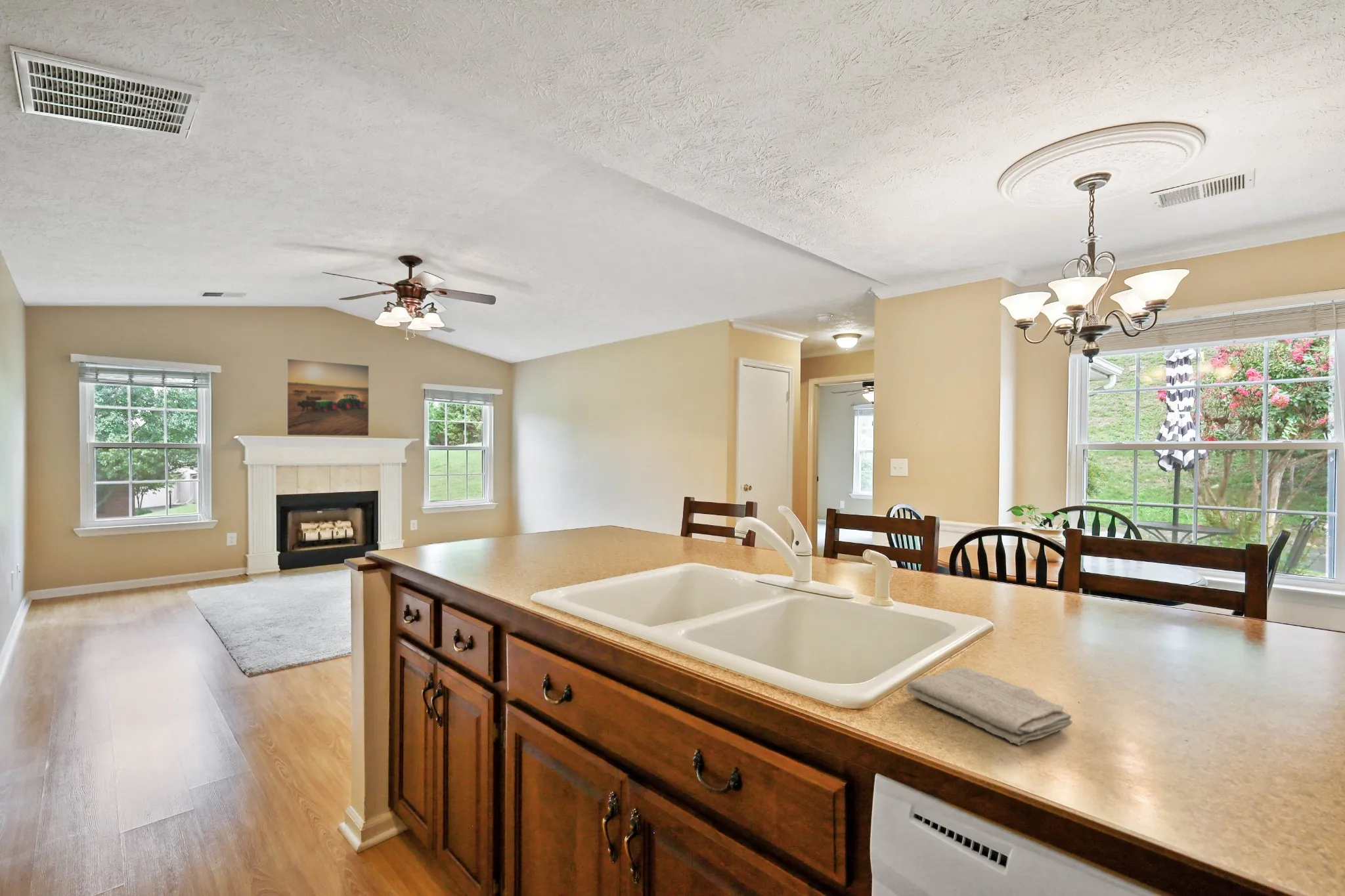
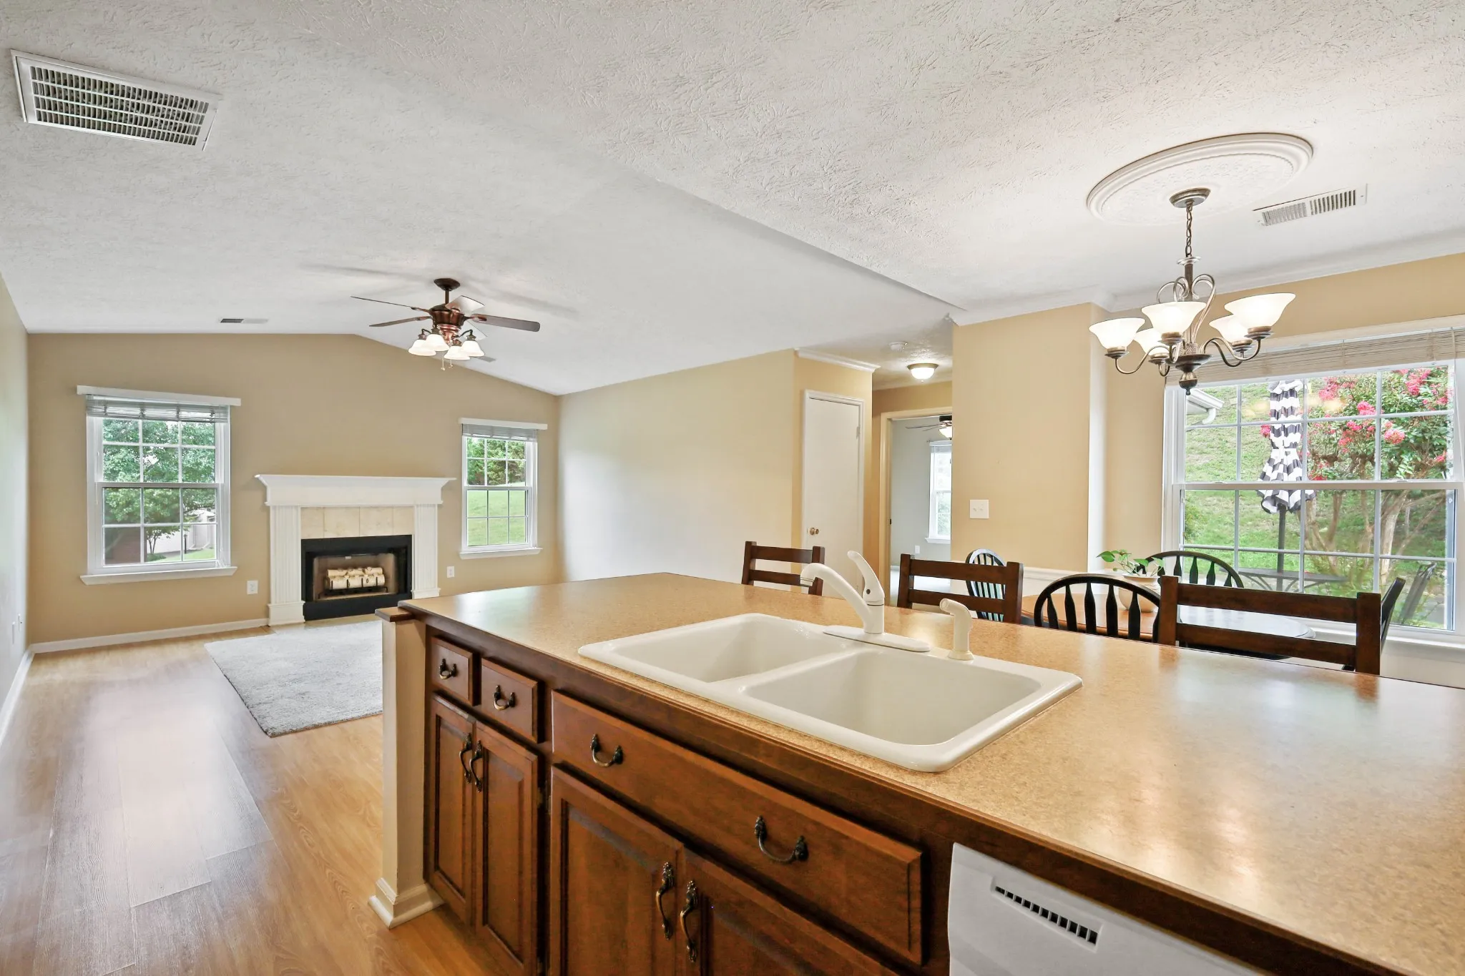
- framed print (329, 398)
- washcloth (984, 700)
